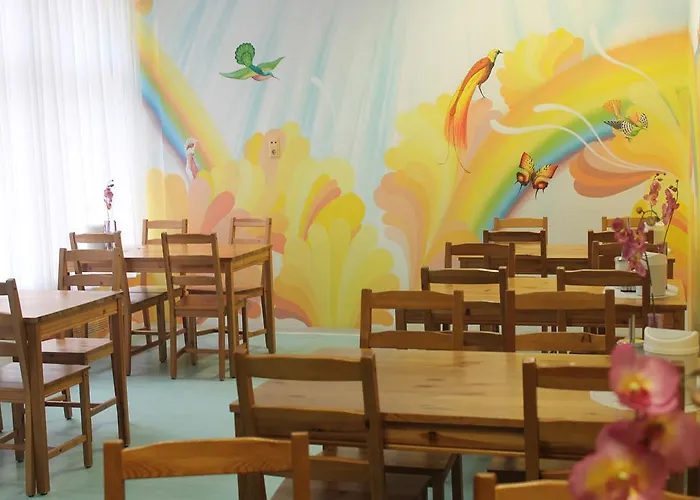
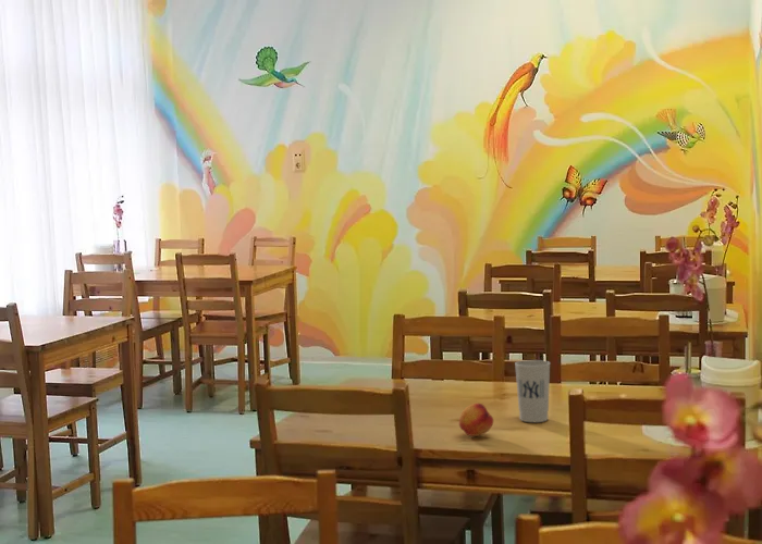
+ cup (532, 391)
+ fruit (476, 419)
